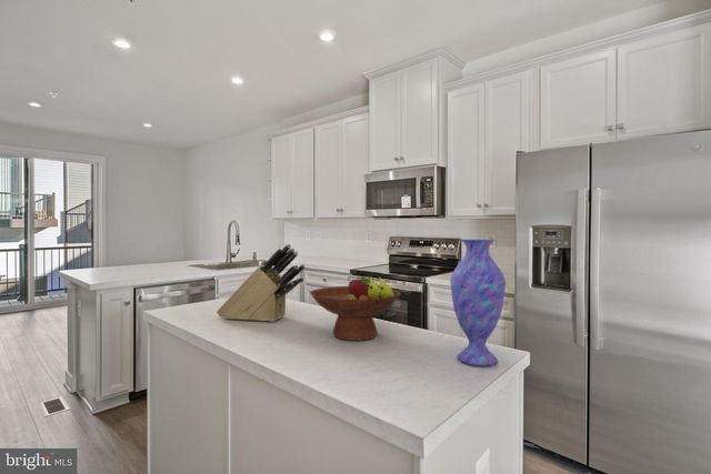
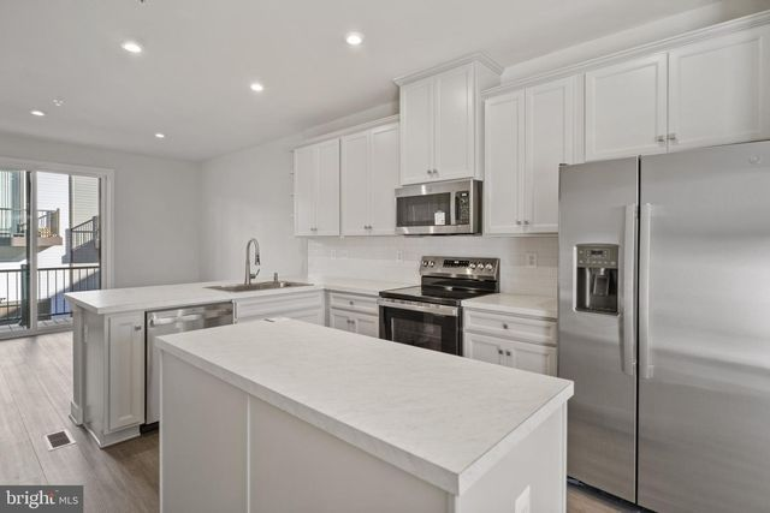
- vase (477, 300)
- knife block (261, 281)
- fruit bowl (354, 304)
